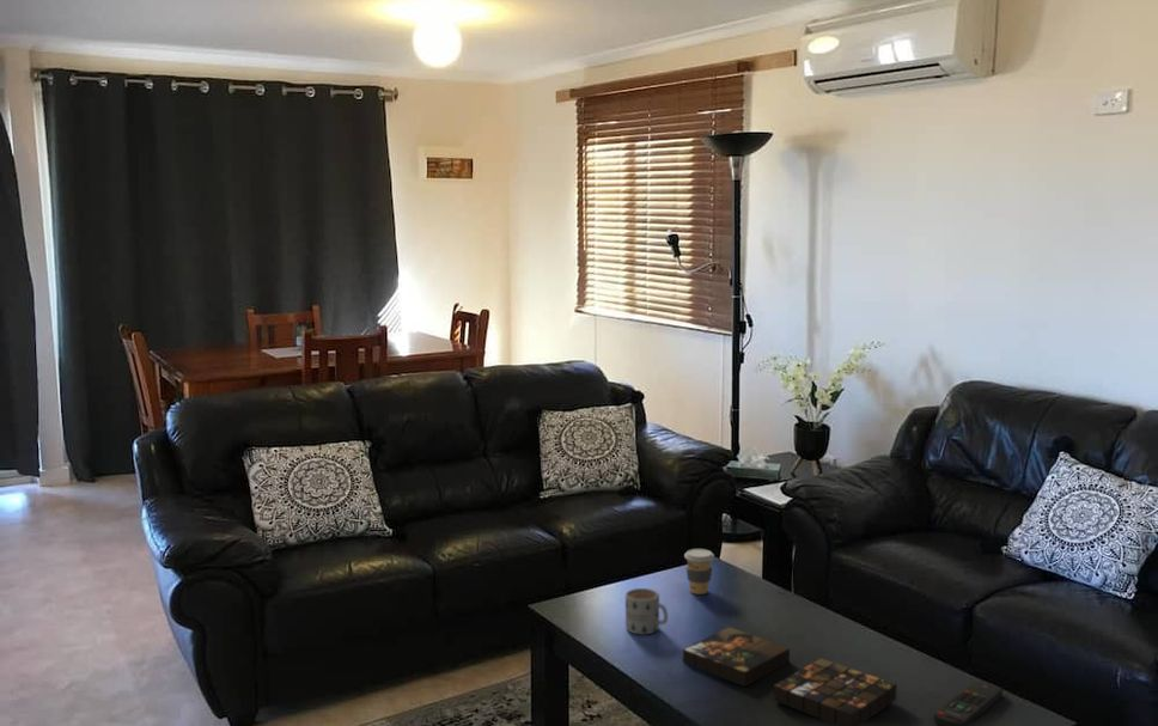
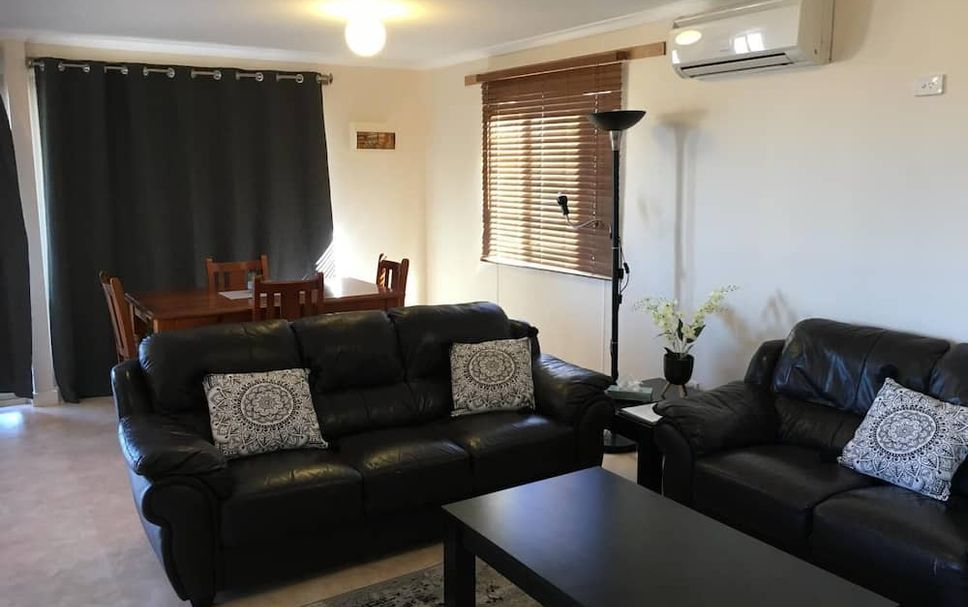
- board game (787, 677)
- coffee cup (699, 572)
- mug (647, 612)
- remote control (968, 703)
